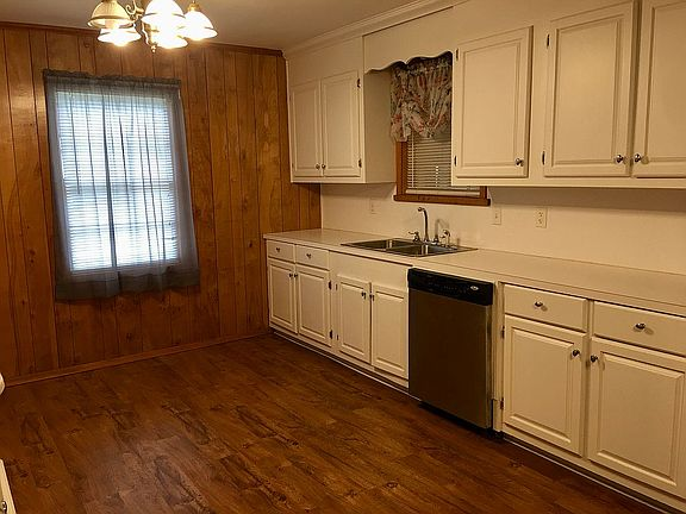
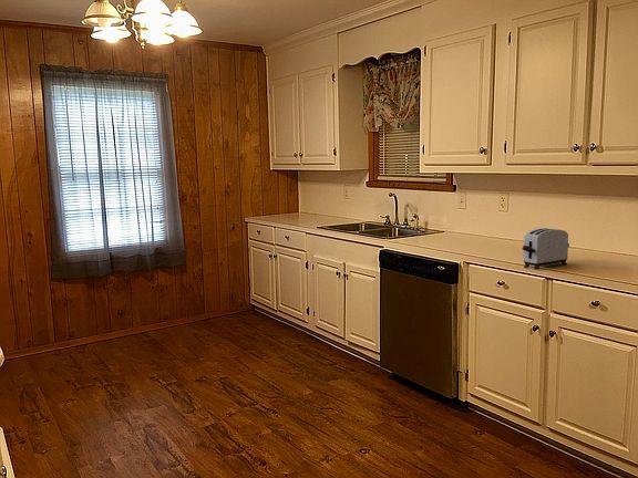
+ toaster (546, 247)
